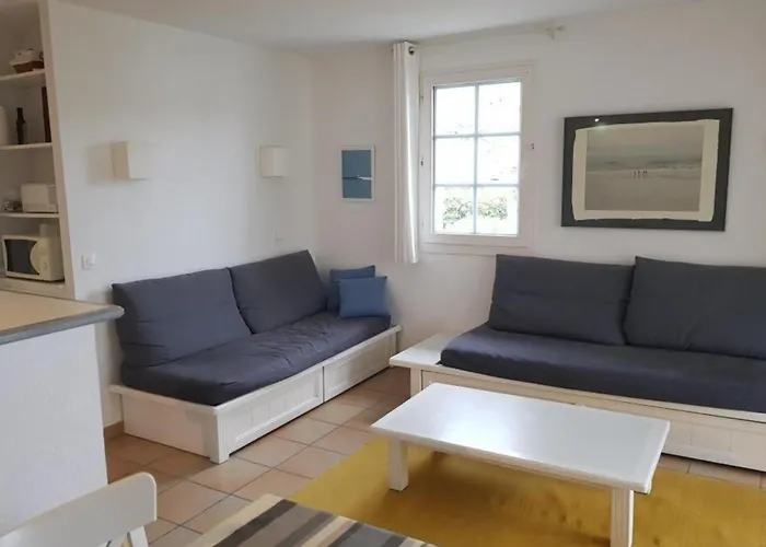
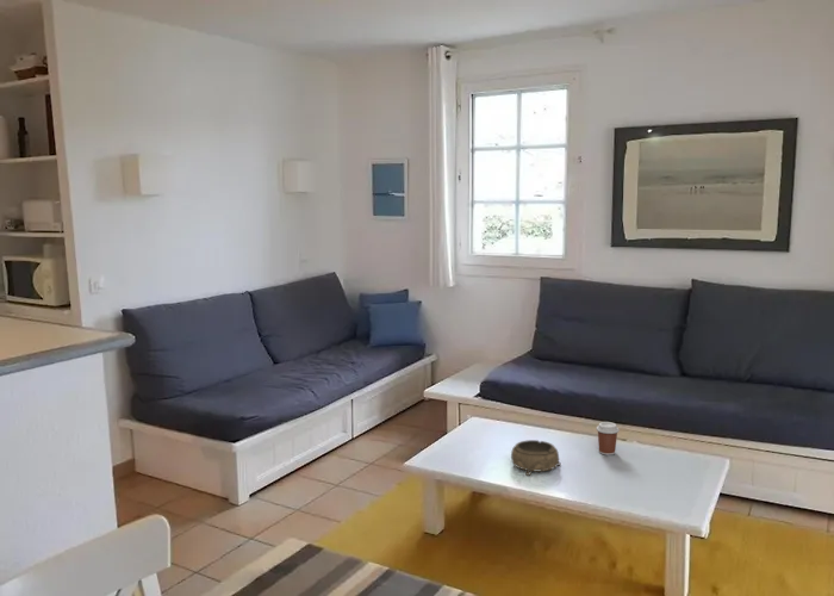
+ decorative bowl (534, 457)
+ coffee cup (606, 437)
